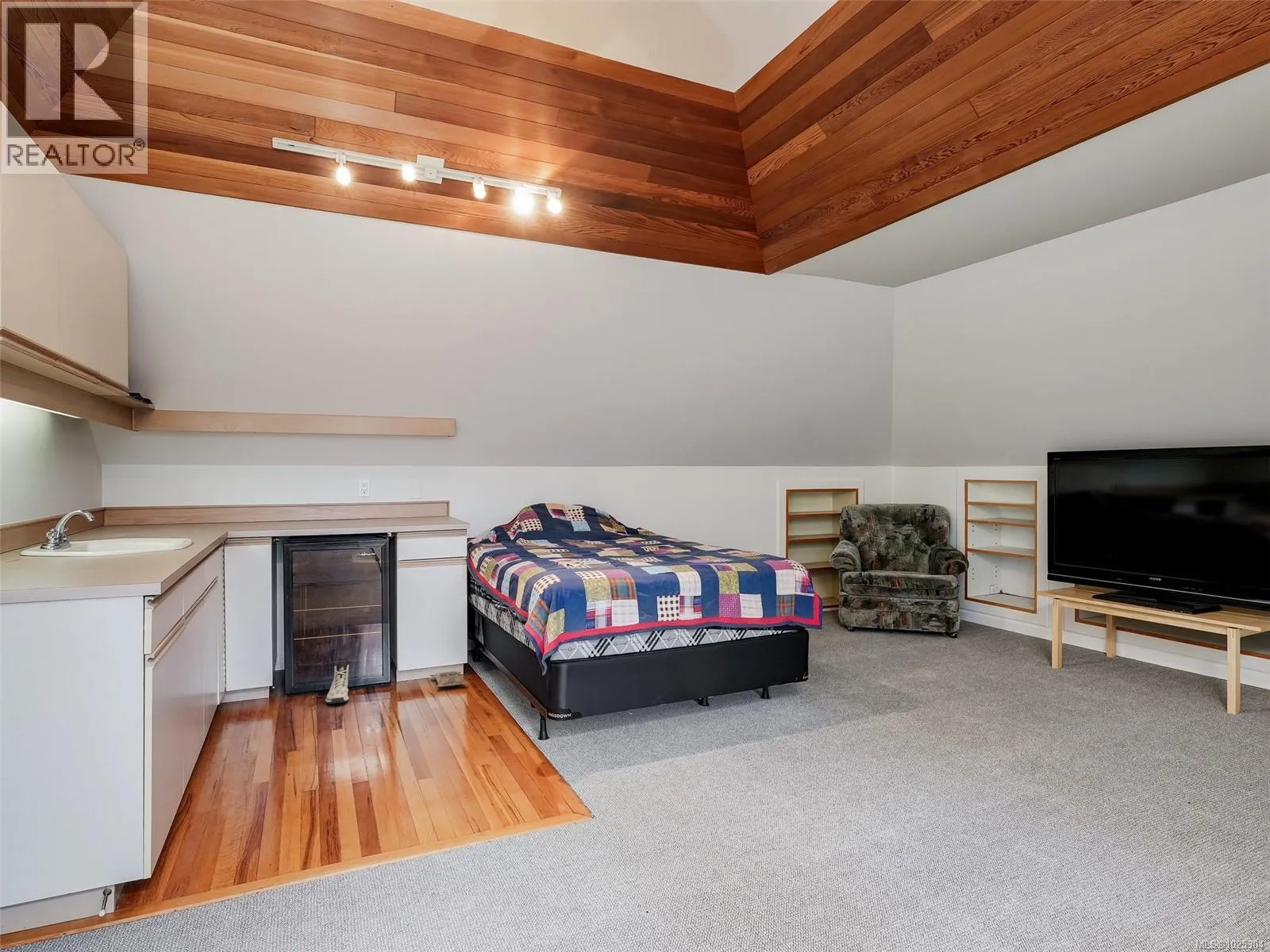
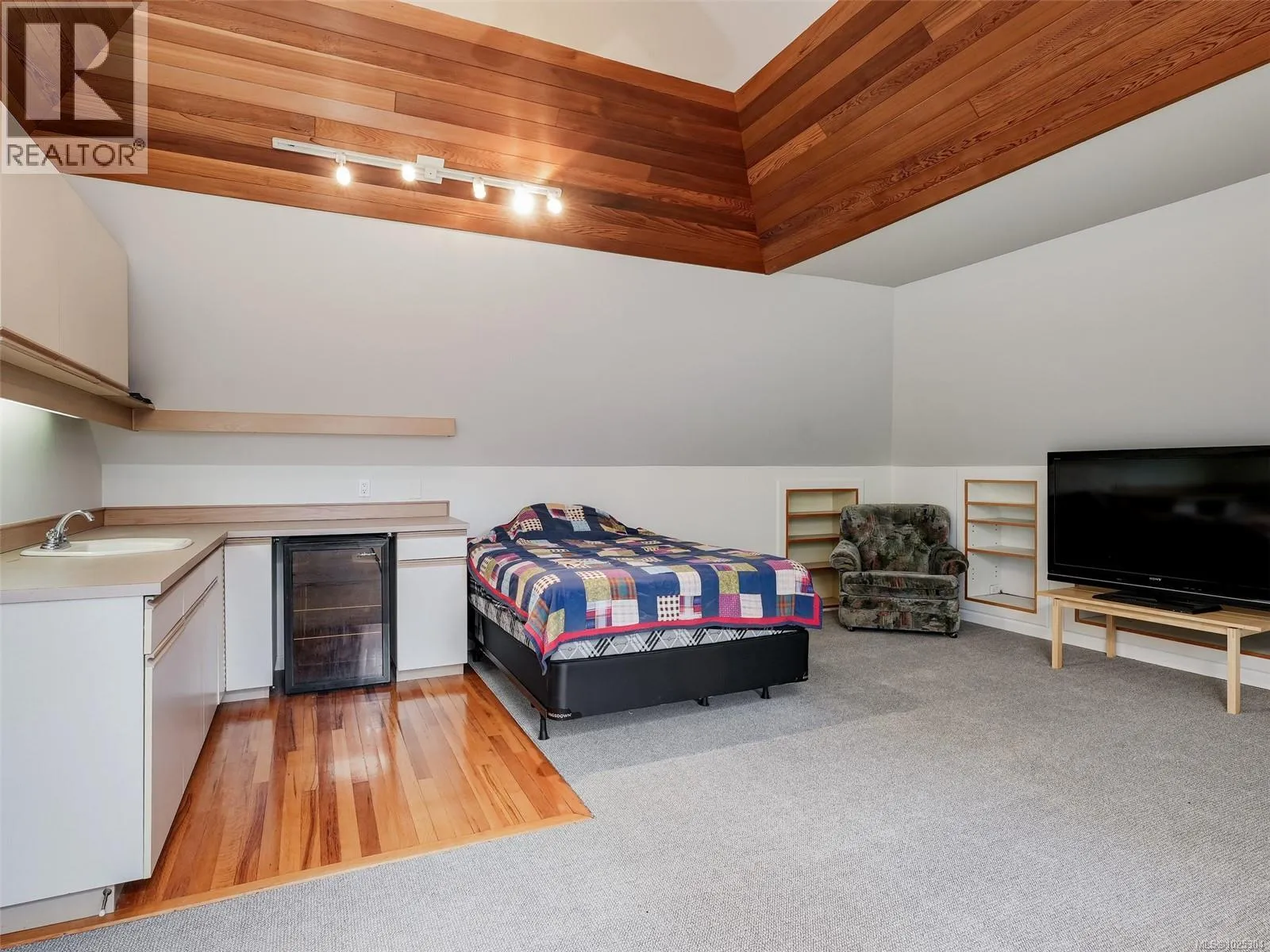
- sneaker (337, 681)
- bag (448, 679)
